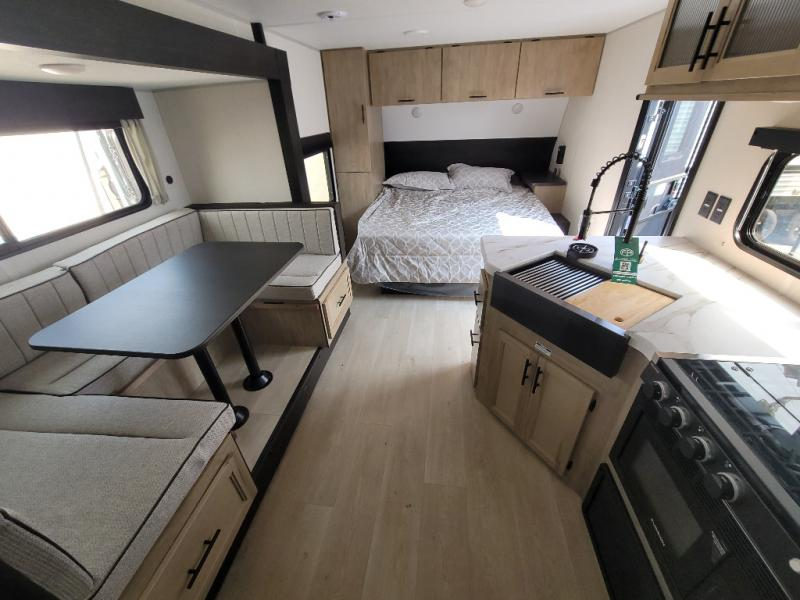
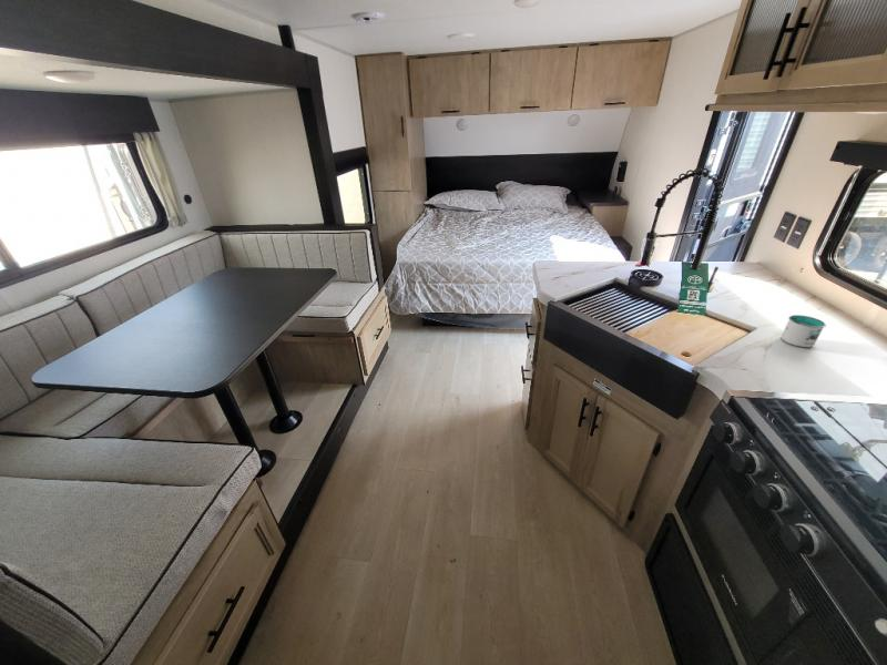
+ mug (805, 330)
